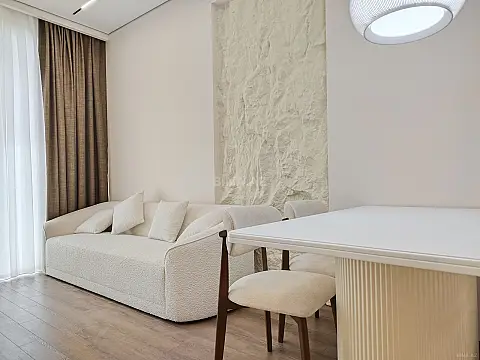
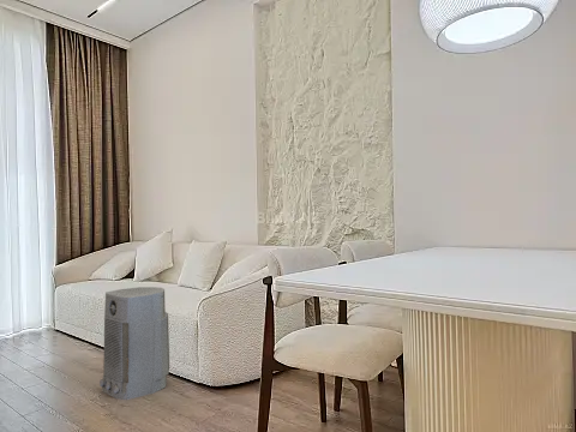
+ air purifier (137, 338)
